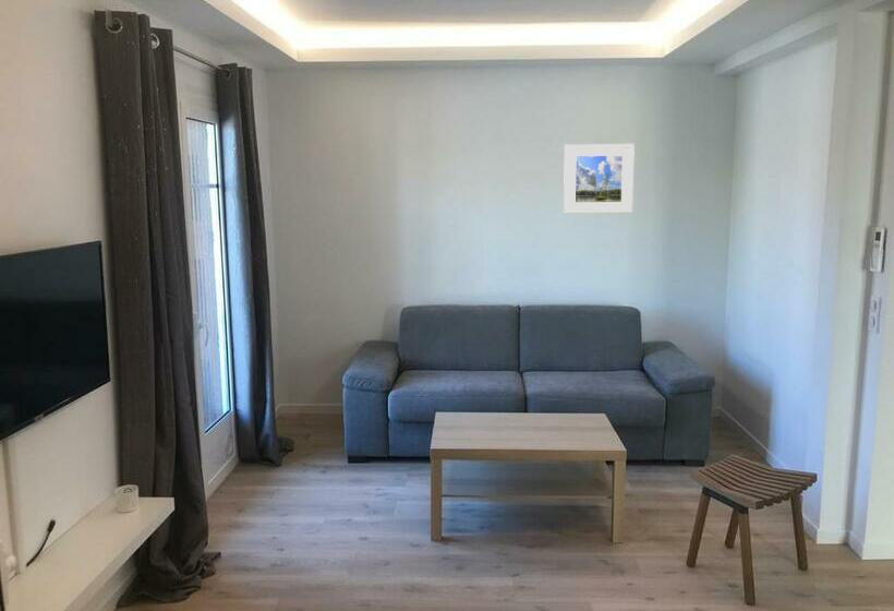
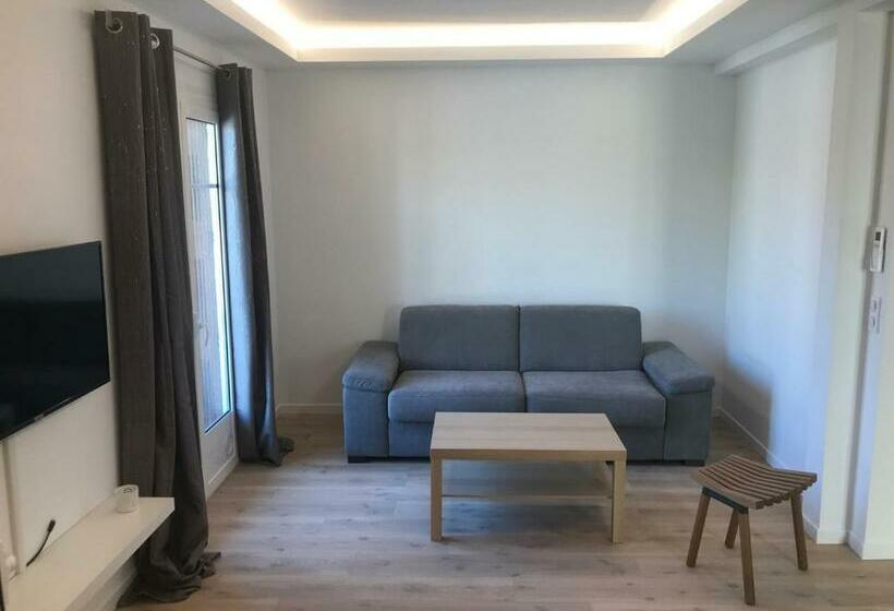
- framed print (599, 179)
